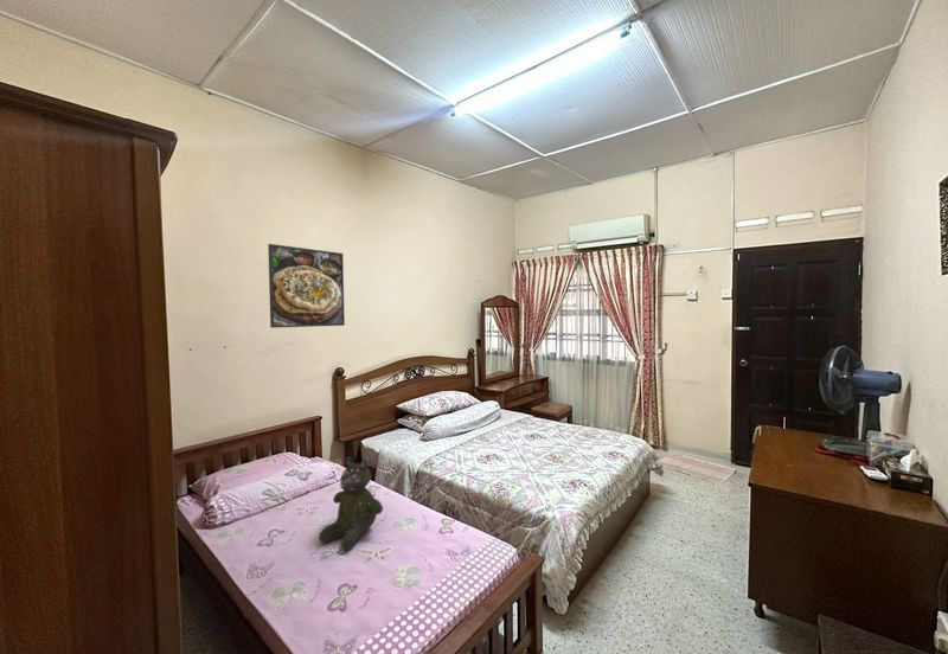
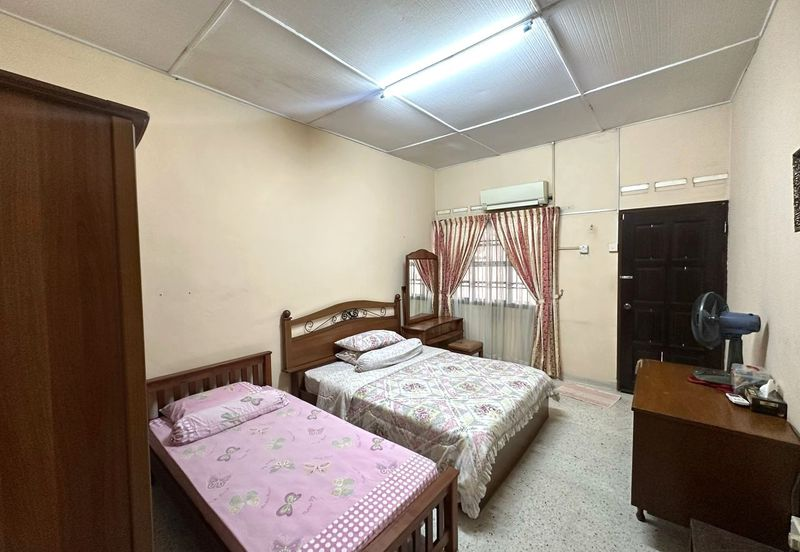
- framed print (308, 288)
- teddy bear (348, 499)
